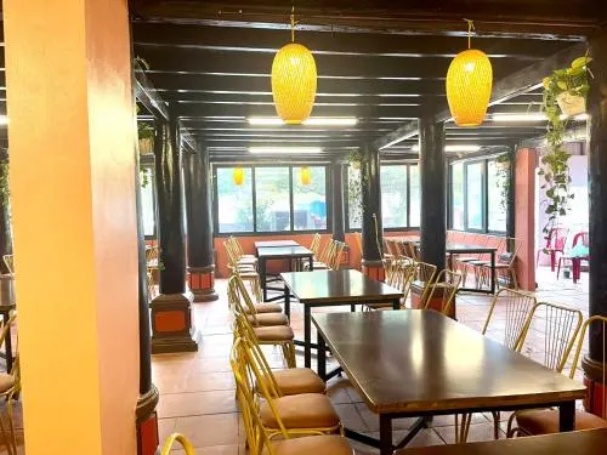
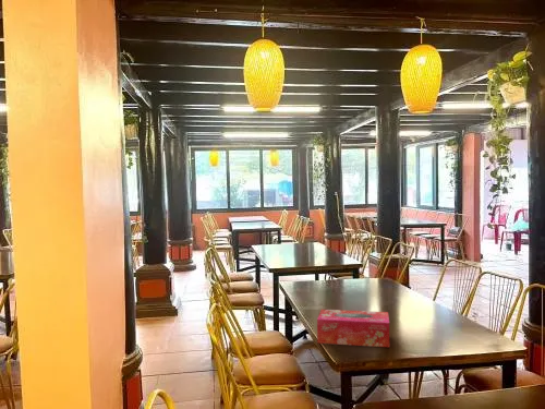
+ tissue box (353, 327)
